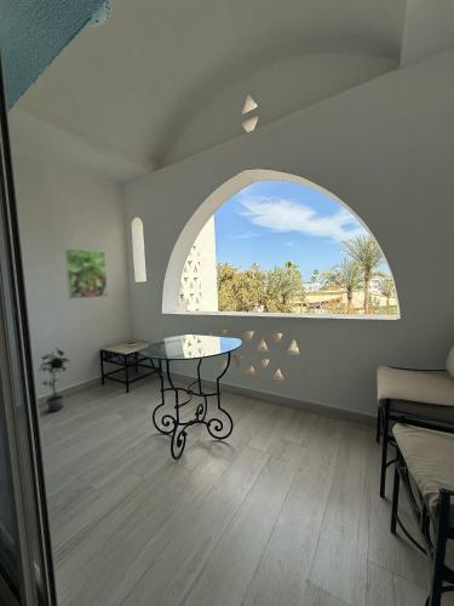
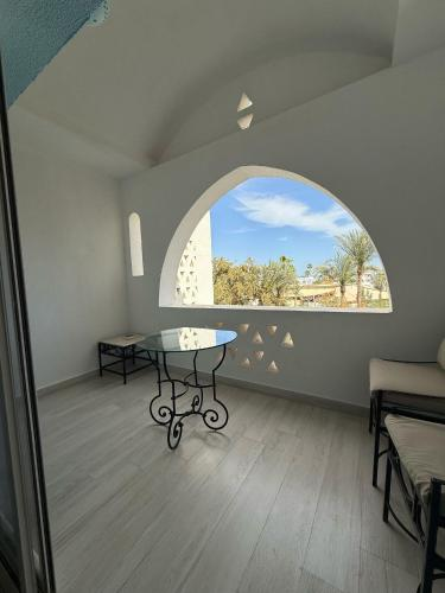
- potted plant (54, 379)
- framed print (87, 274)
